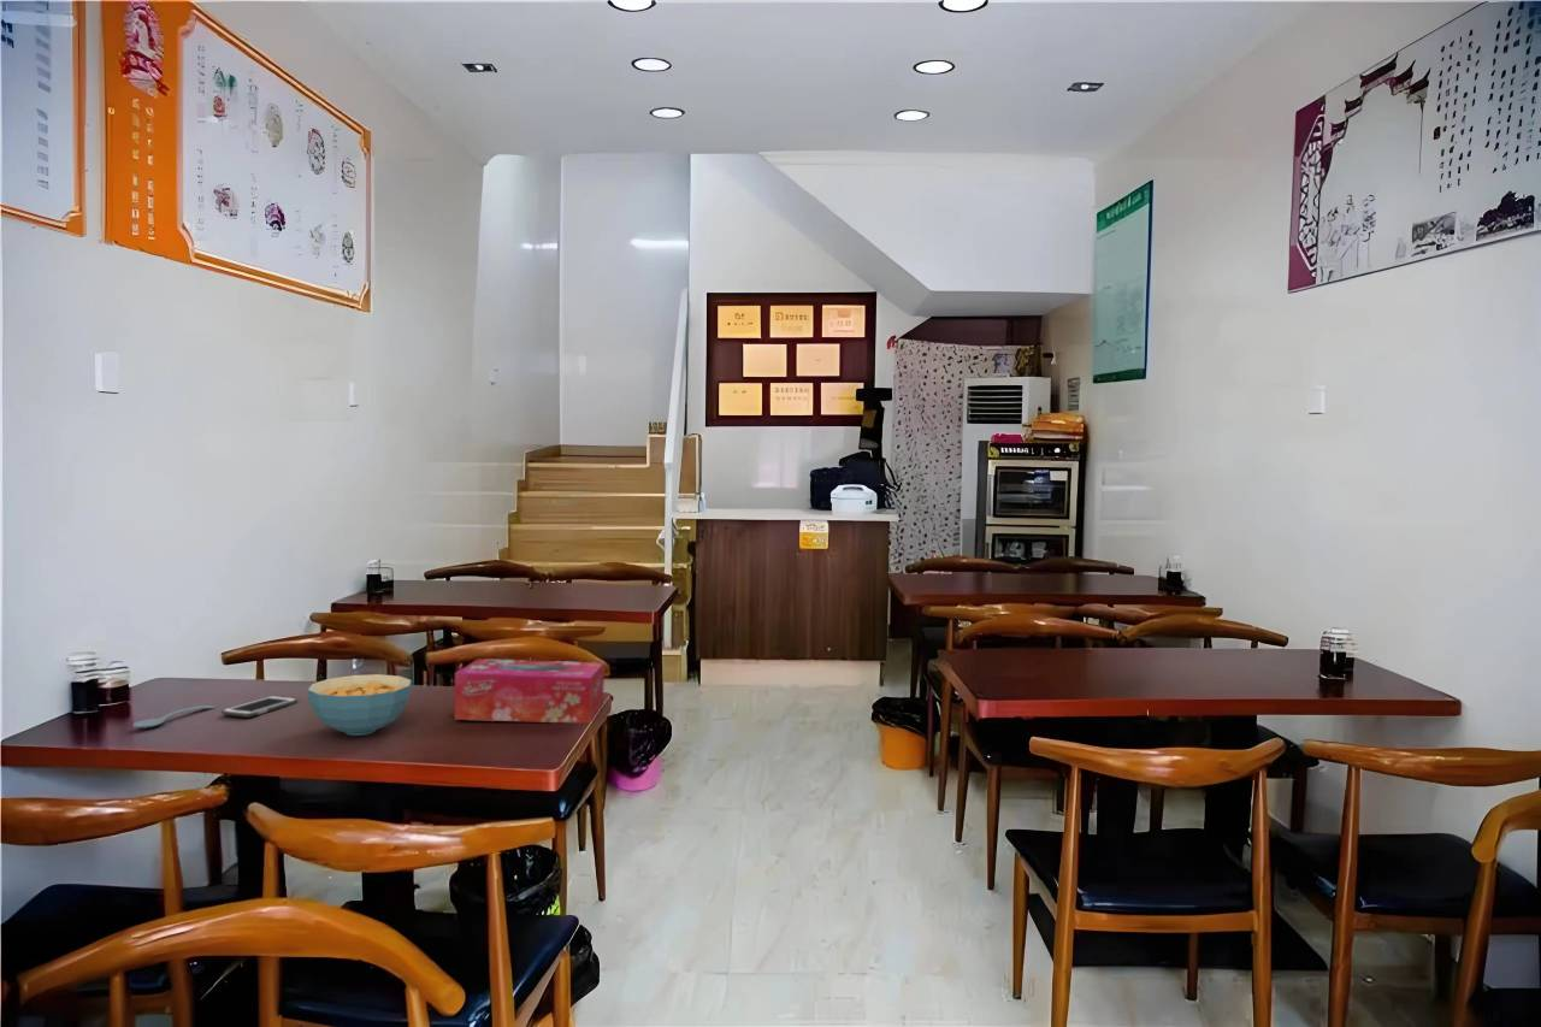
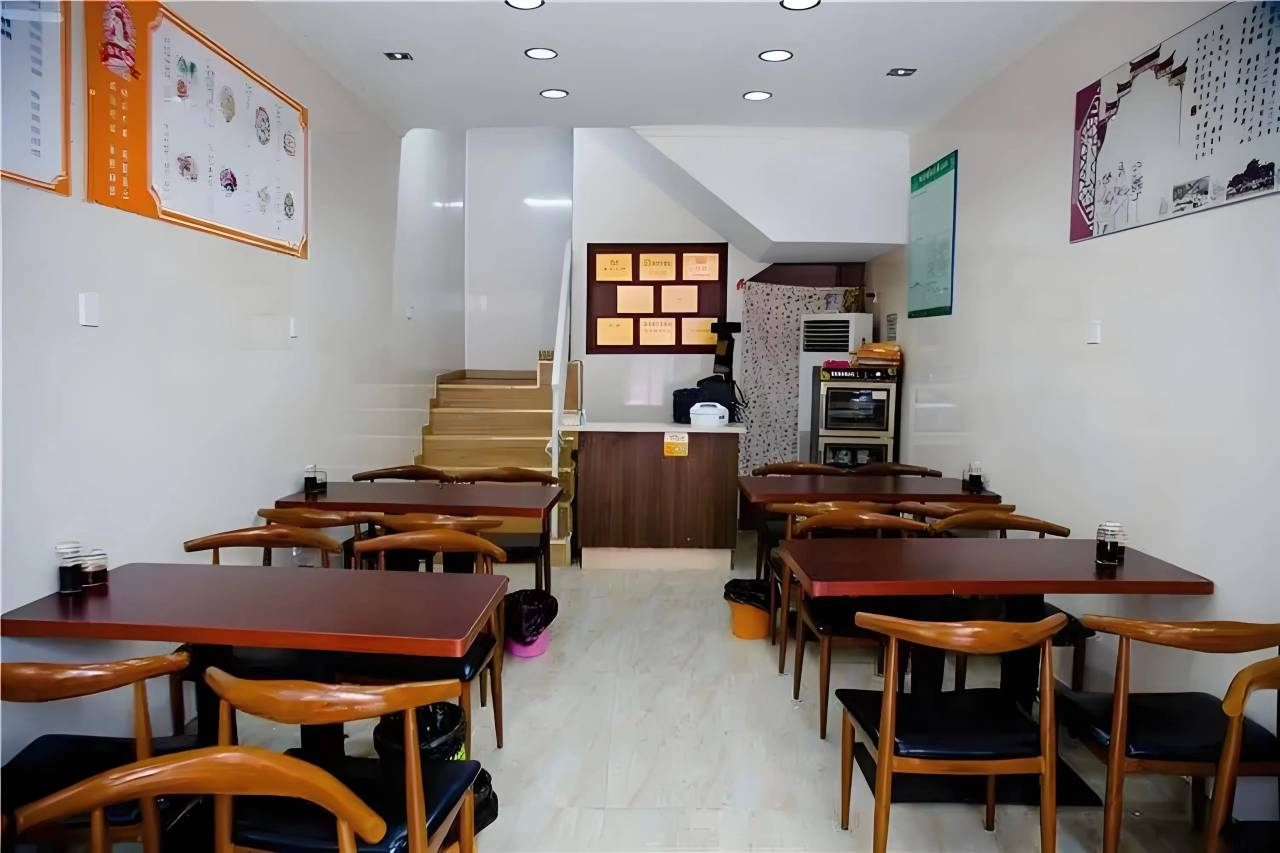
- cereal bowl (360, 708)
- cell phone (260, 706)
- spoon (176, 713)
- tissue box (531, 690)
